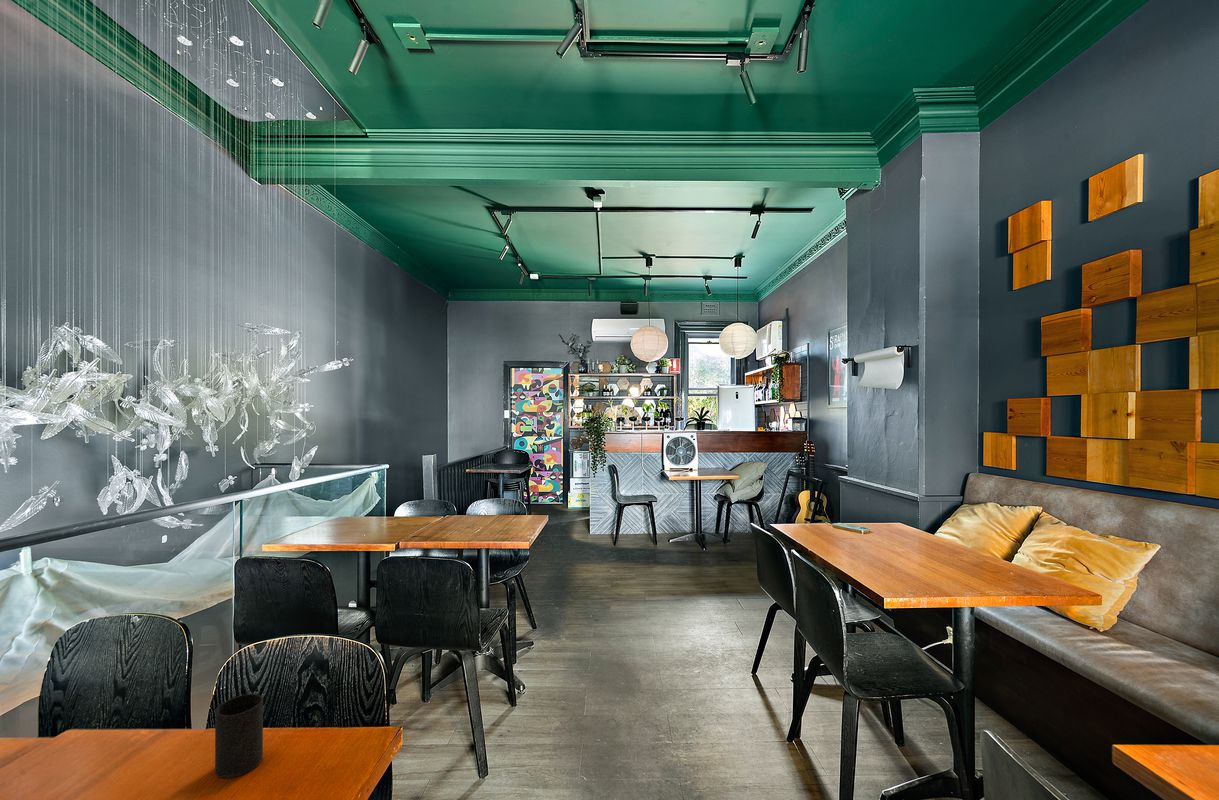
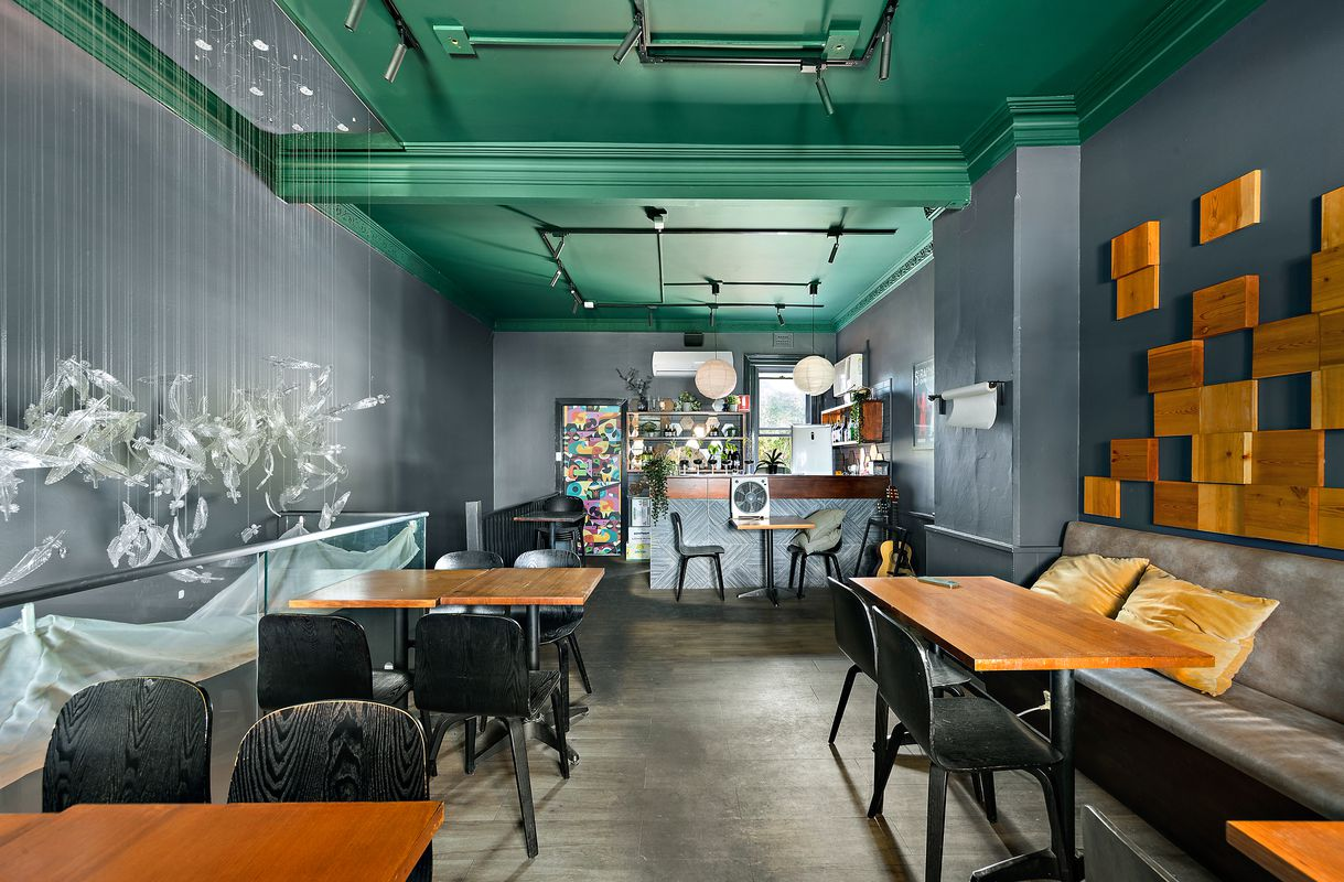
- cup (239, 734)
